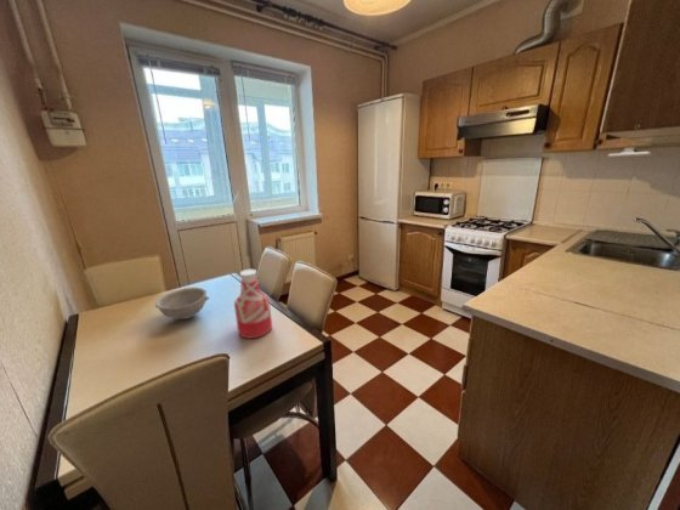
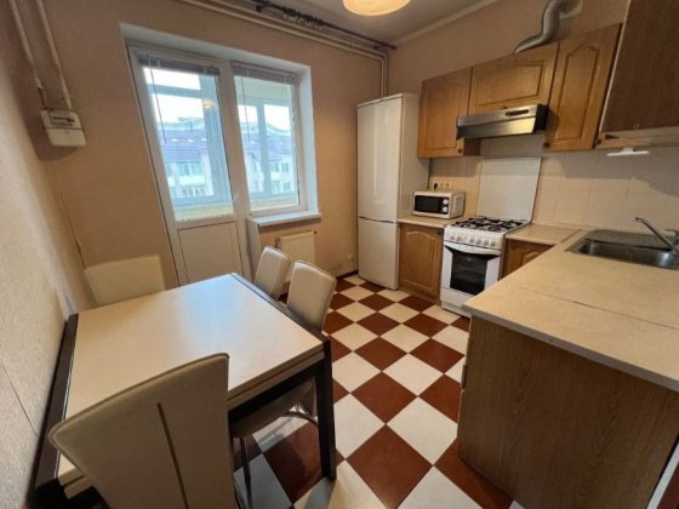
- bowl (183, 306)
- bottle (251, 301)
